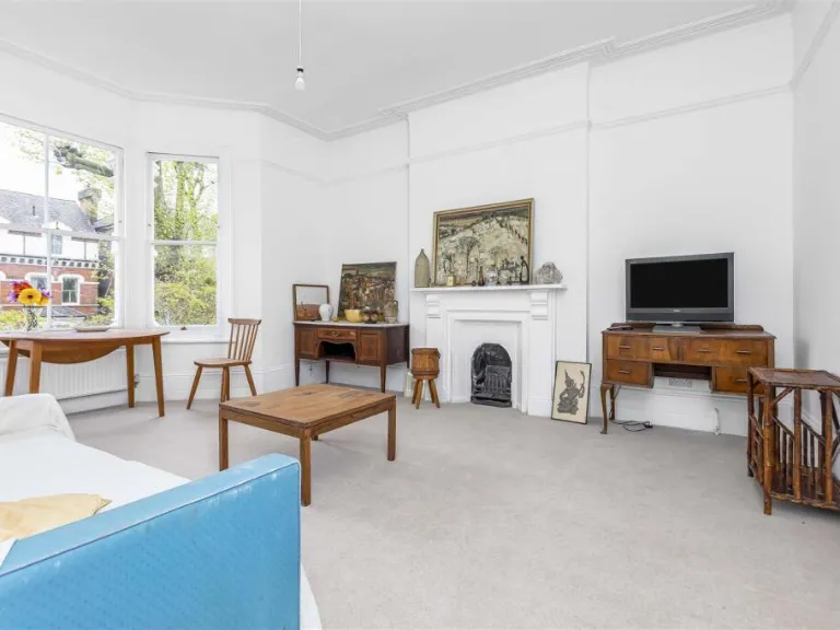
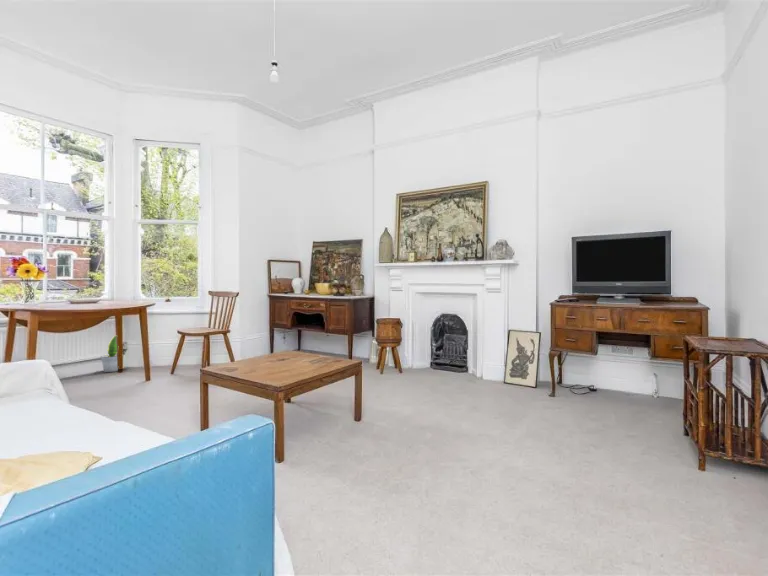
+ potted plant (110, 352)
